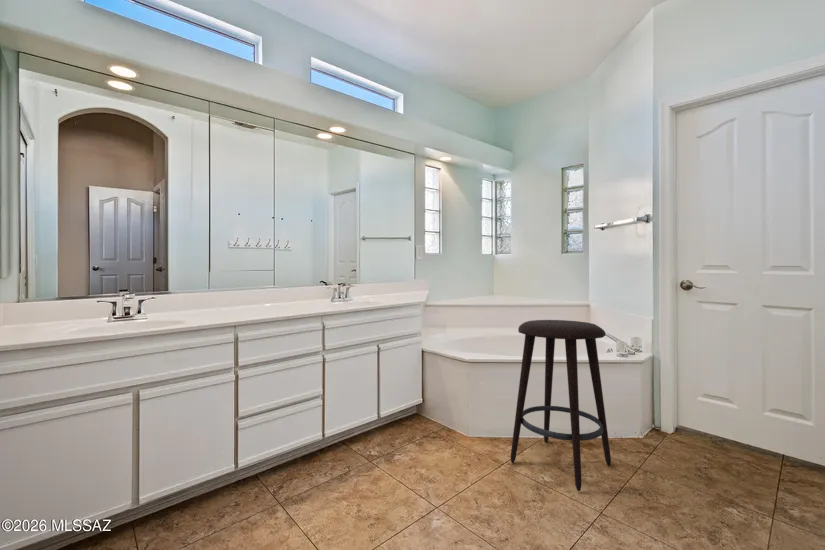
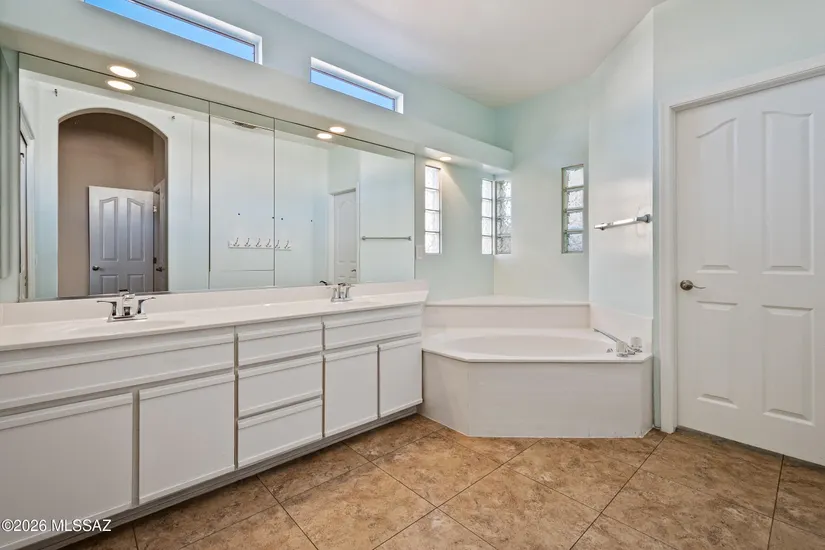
- stool (551, 393)
